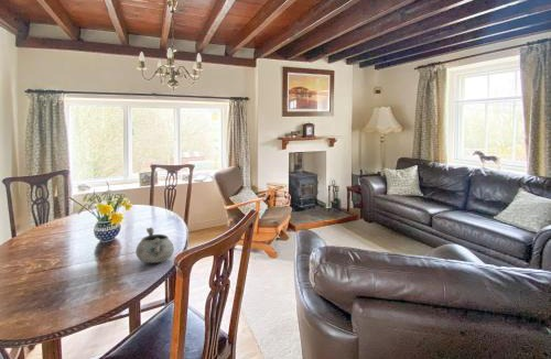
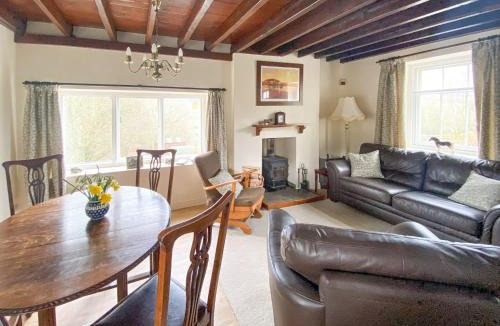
- decorative bowl (155, 247)
